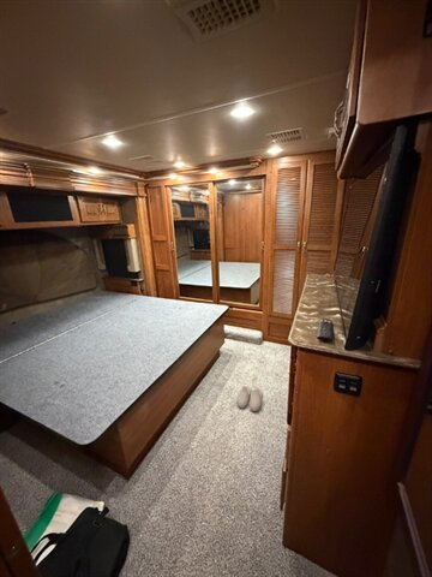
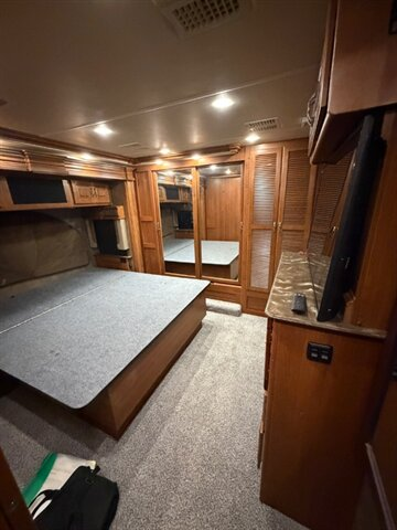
- slippers (250, 393)
